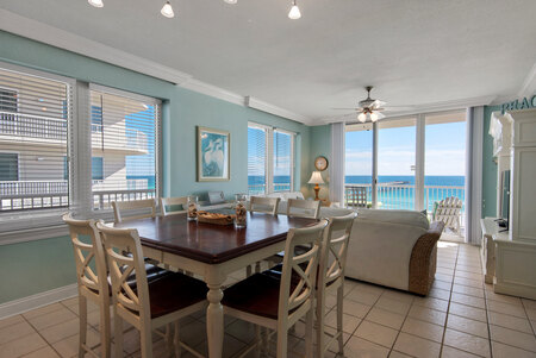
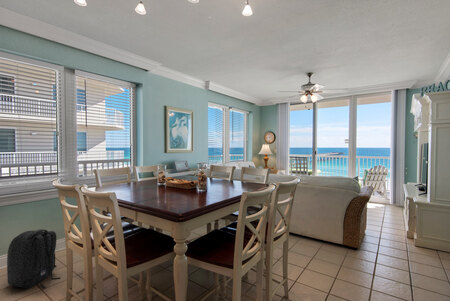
+ backpack (35, 255)
